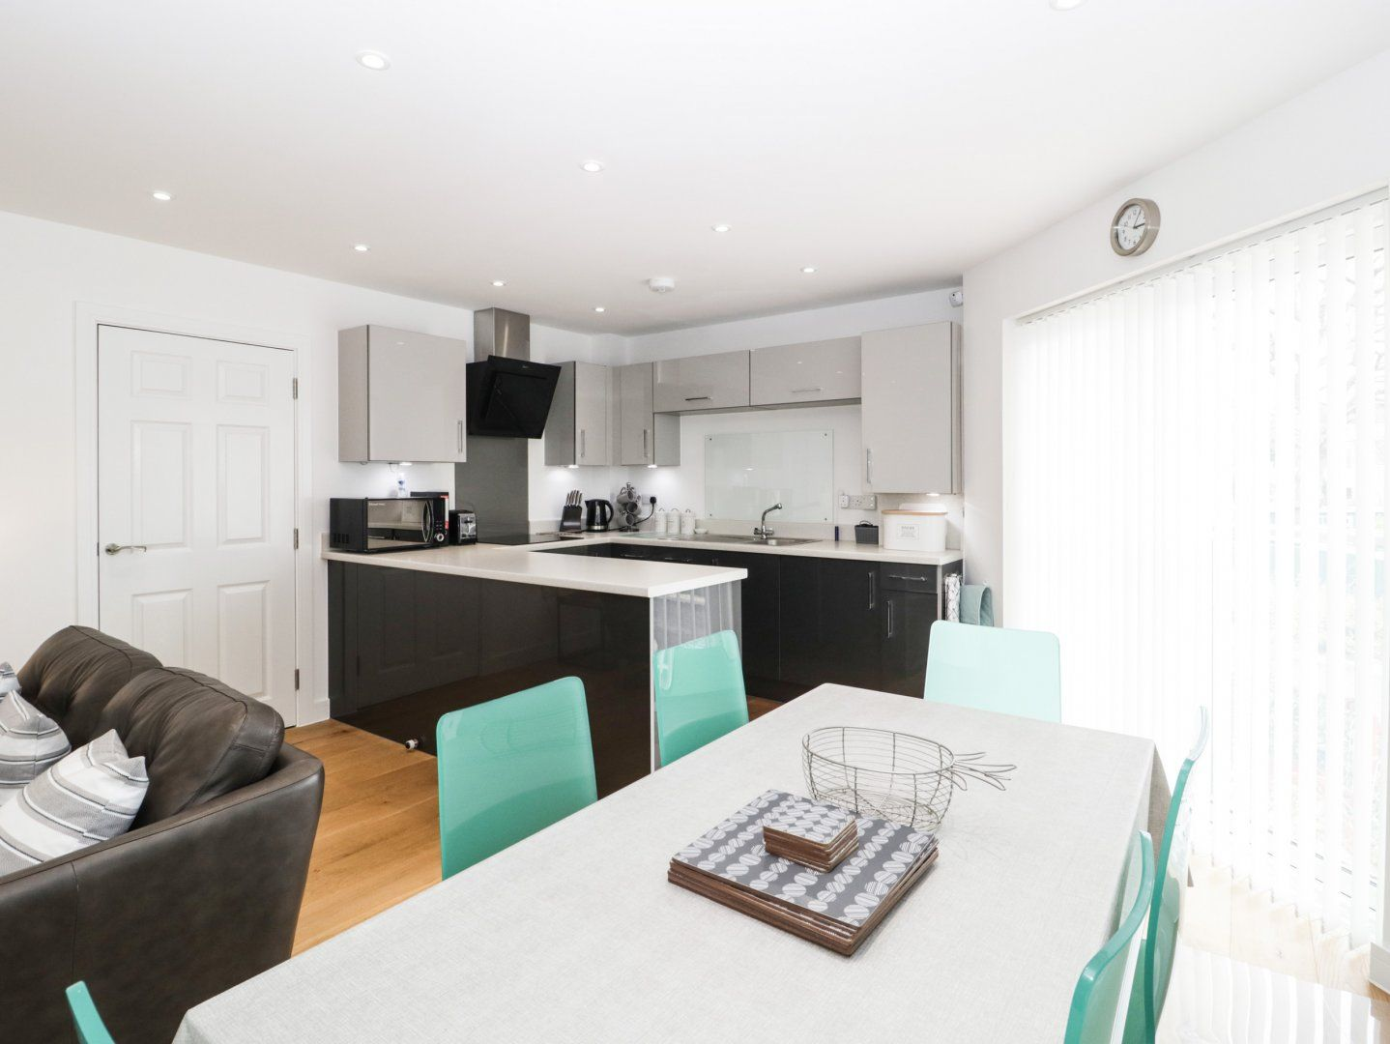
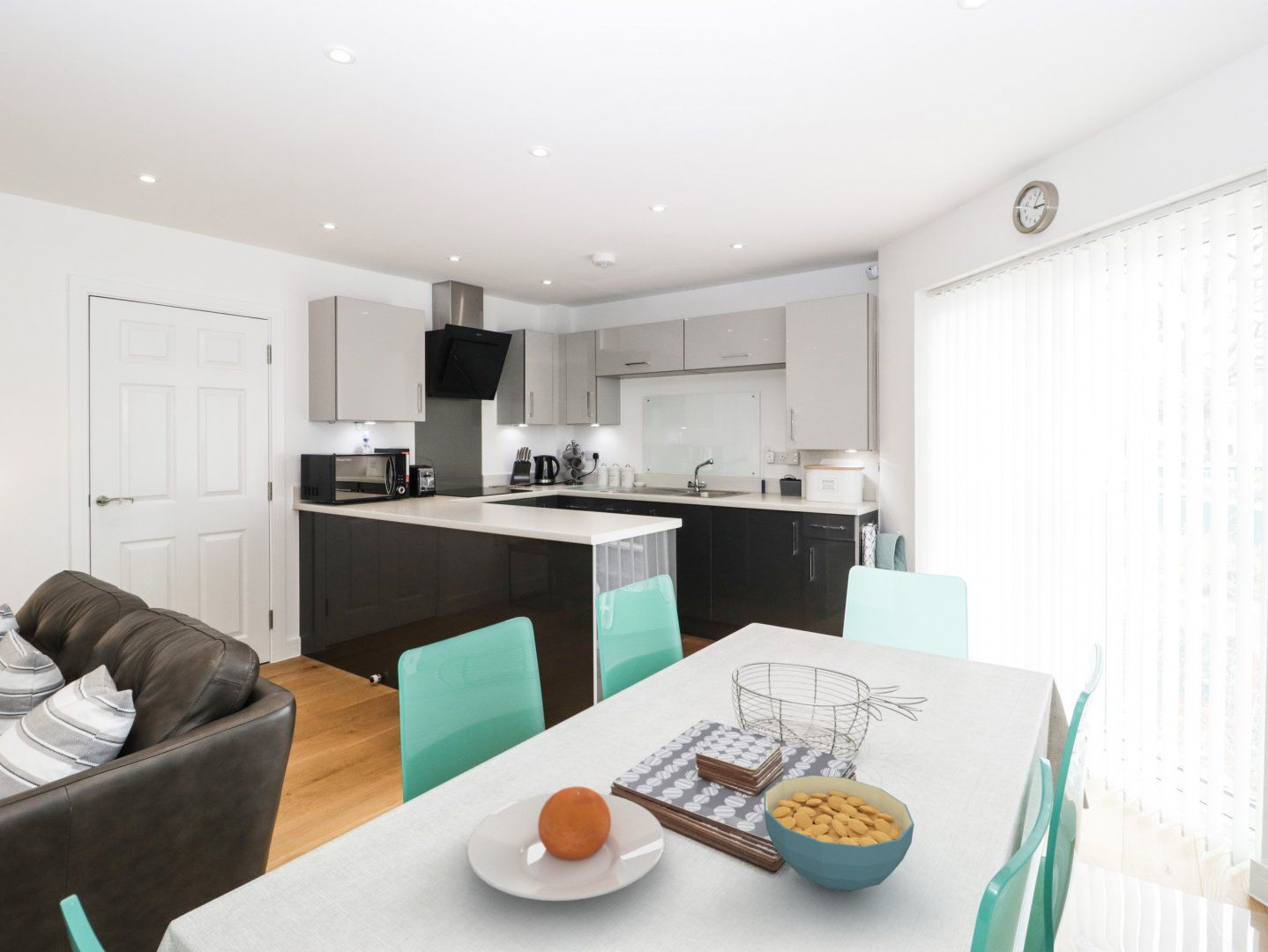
+ cereal bowl (835, 842)
+ plate (567, 830)
